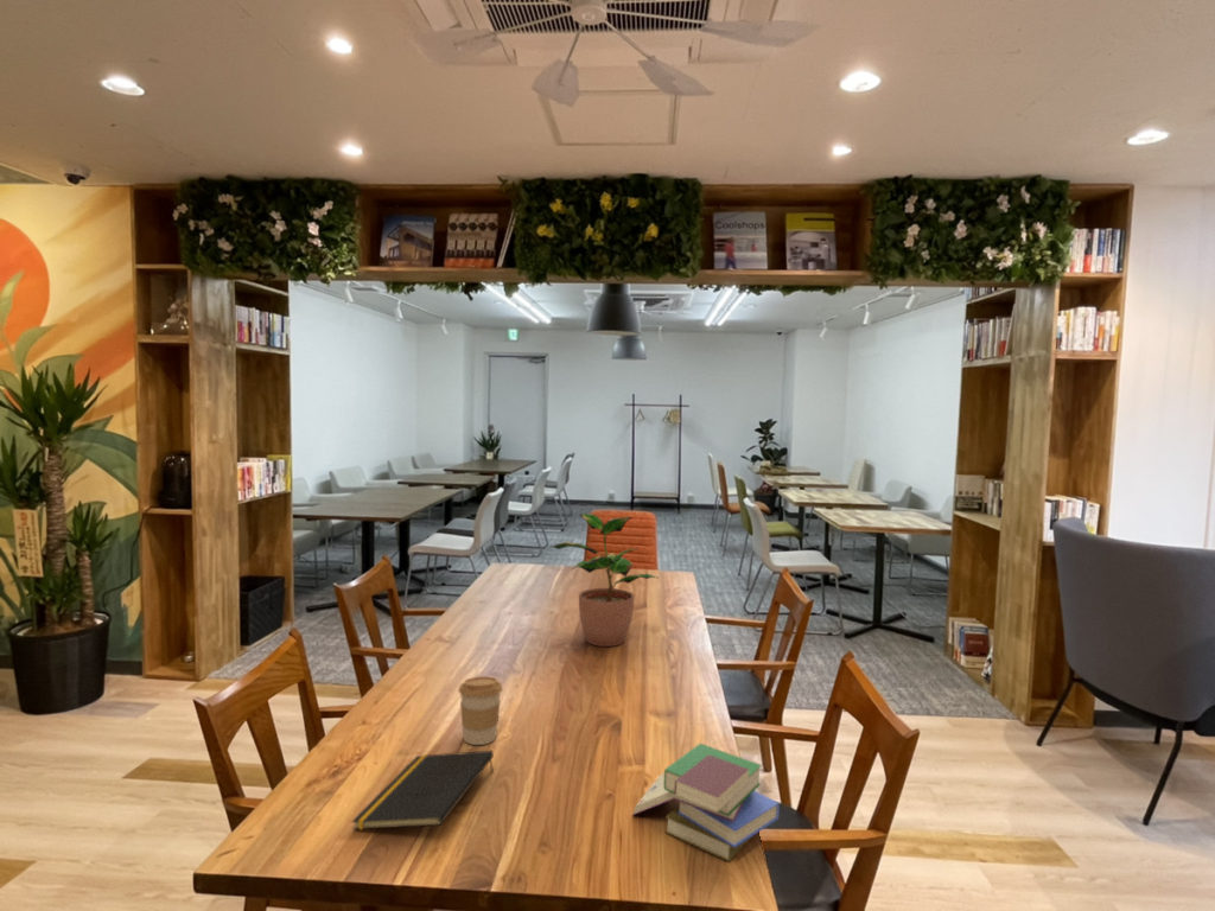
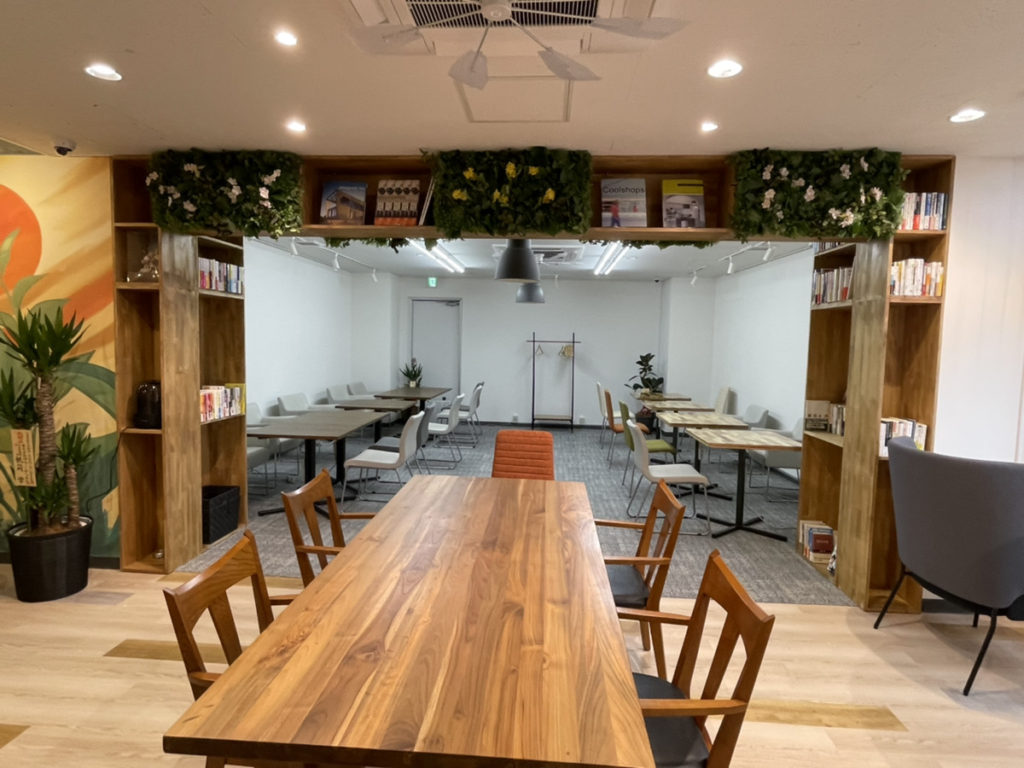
- book (693, 790)
- potted plant (606, 572)
- notepad (427, 786)
- coffee cup (479, 708)
